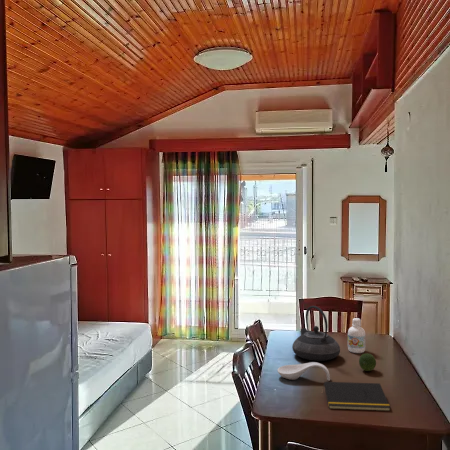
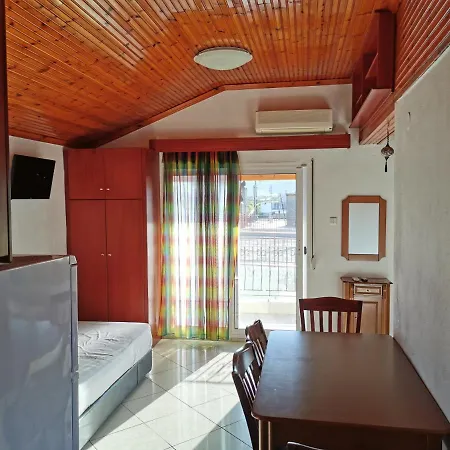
- fruit (367, 362)
- notepad (355, 395)
- spoon rest (303, 370)
- bottle (356, 335)
- teapot (314, 330)
